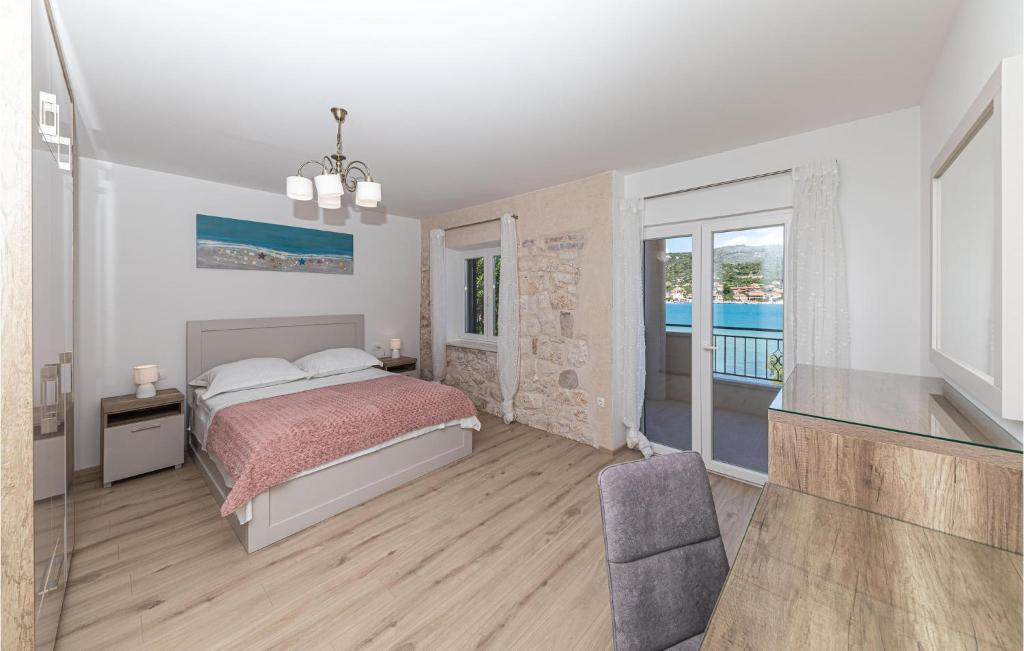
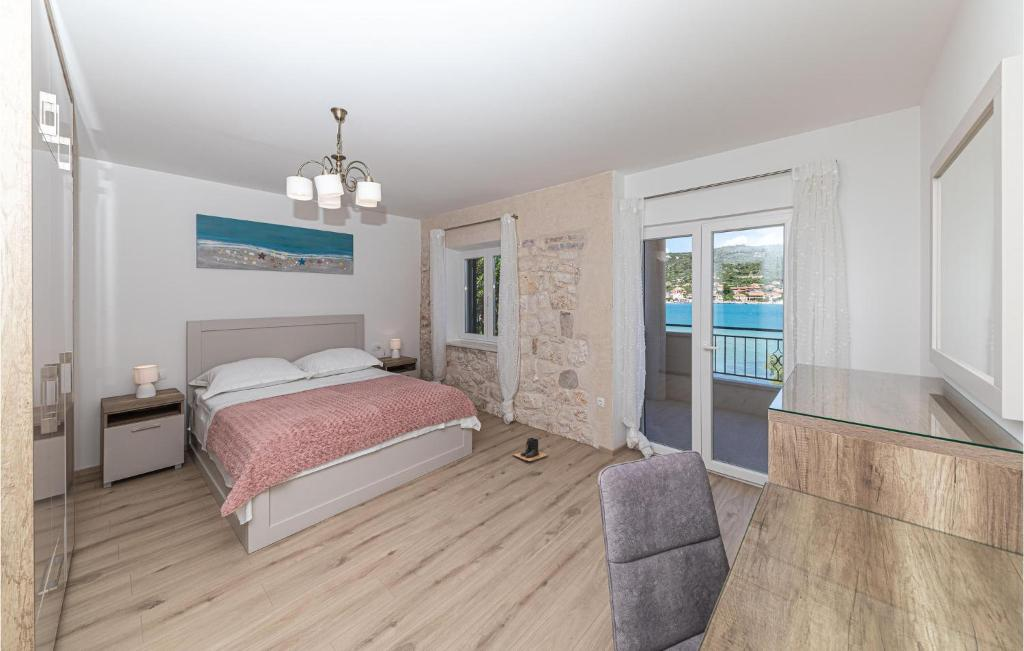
+ boots (530, 447)
